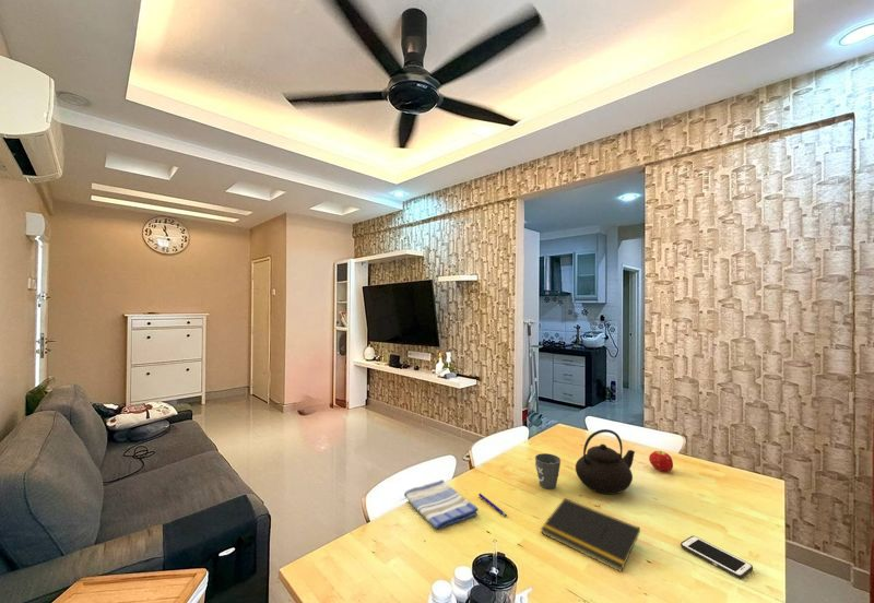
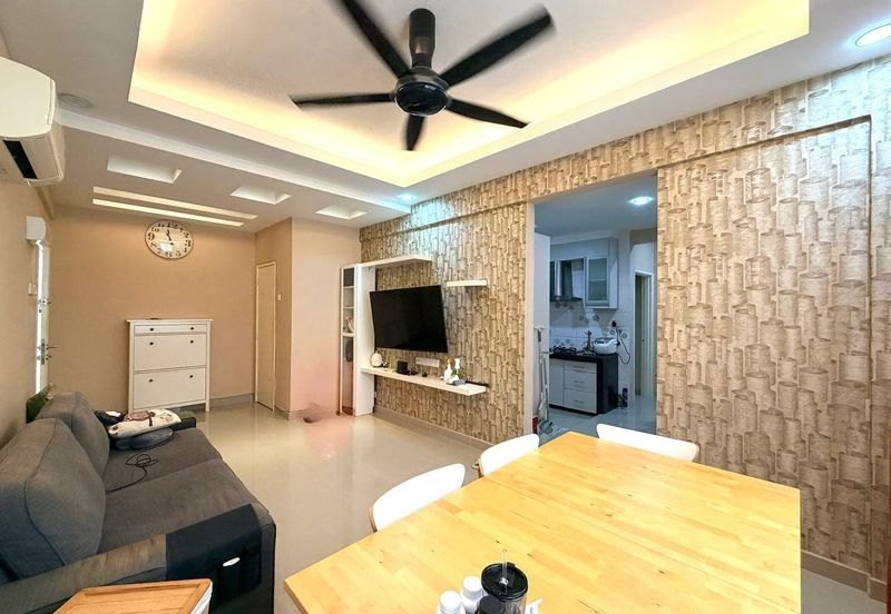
- fruit (661, 460)
- cell phone (714, 555)
- notepad (589, 530)
- dish towel (439, 501)
- mug (545, 470)
- teapot (607, 457)
- pen (492, 504)
